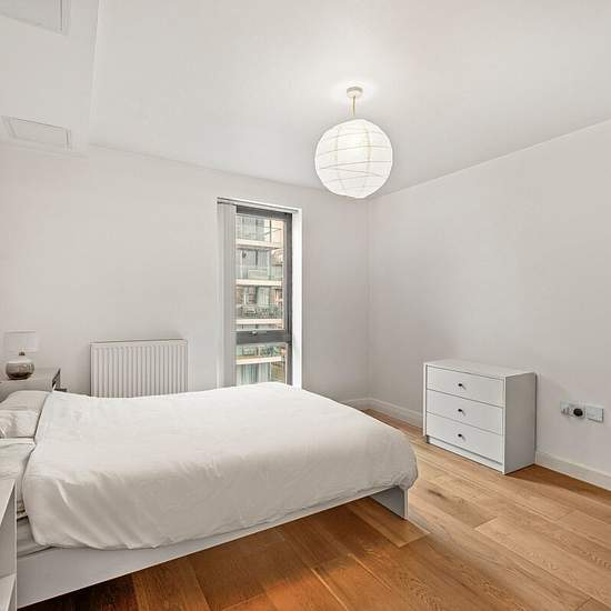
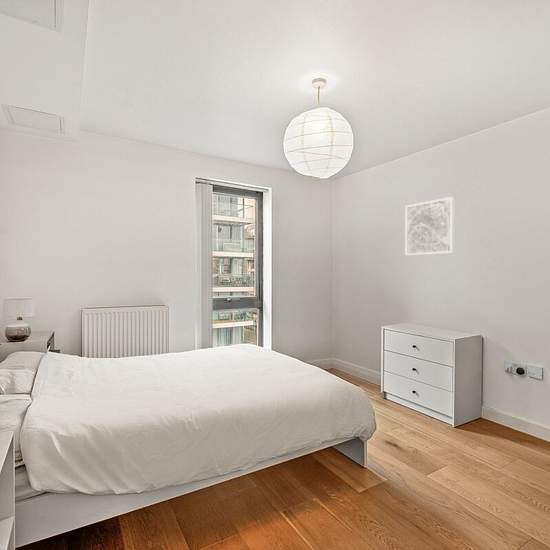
+ wall art (428, 228)
